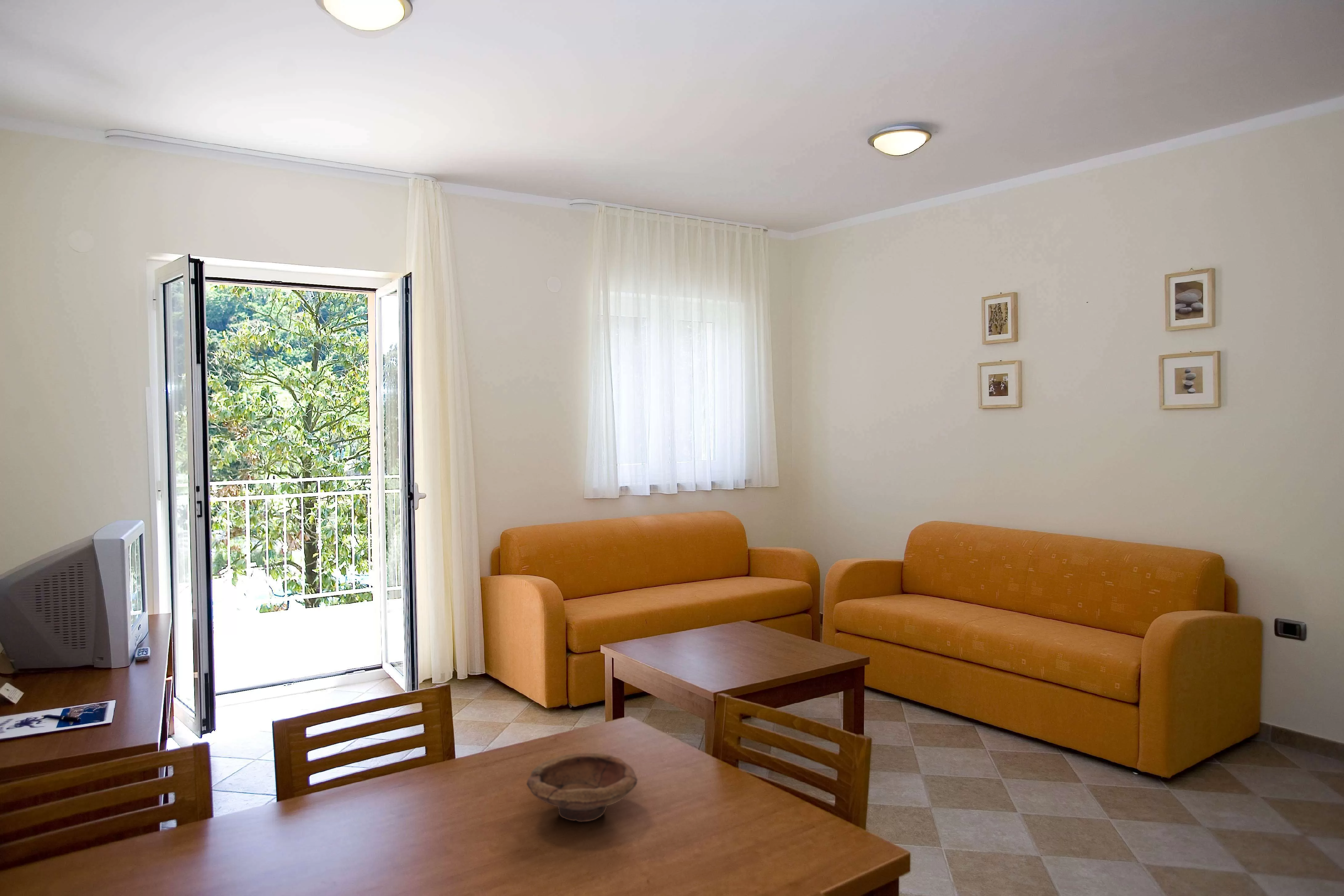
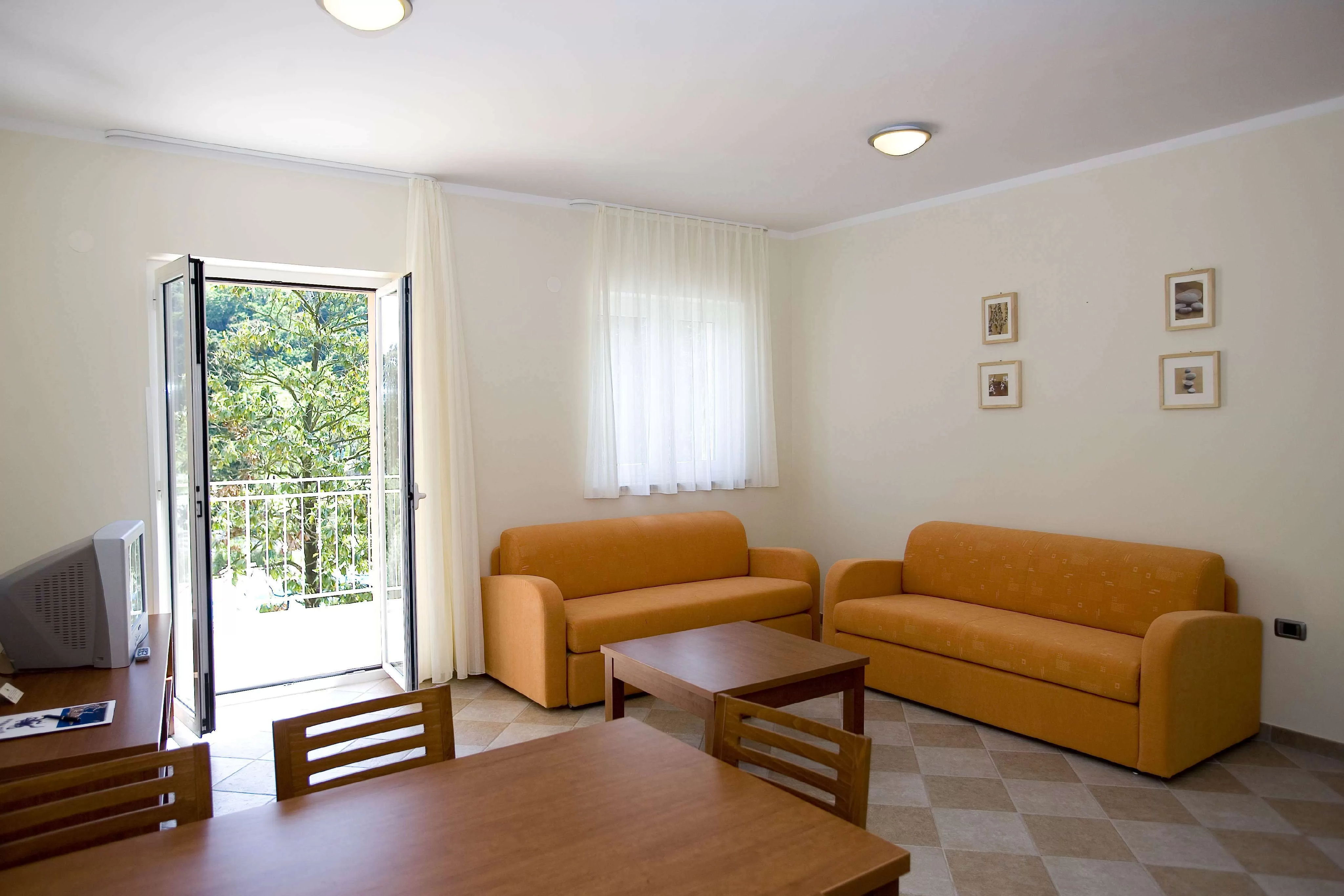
- bowl (583, 791)
